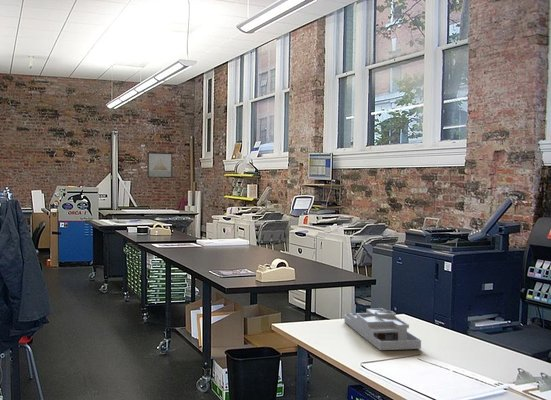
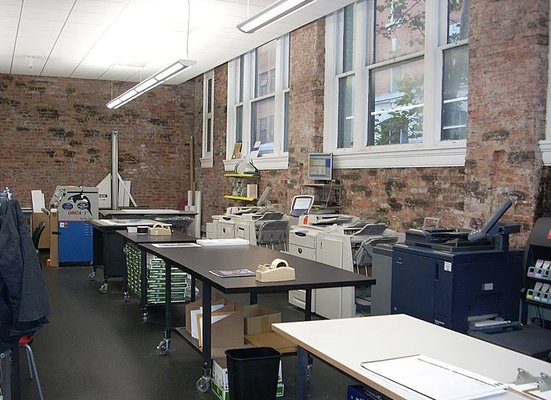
- wall art (159, 165)
- desk organizer (379, 324)
